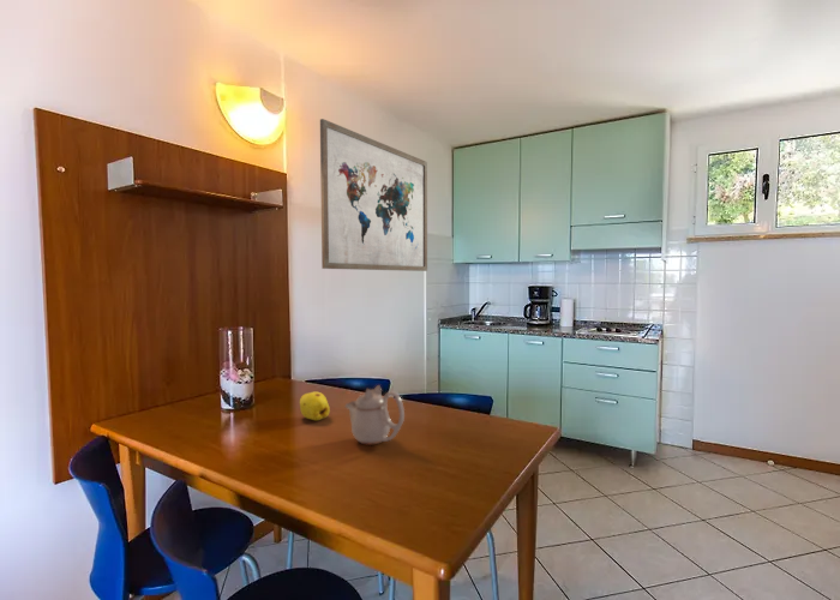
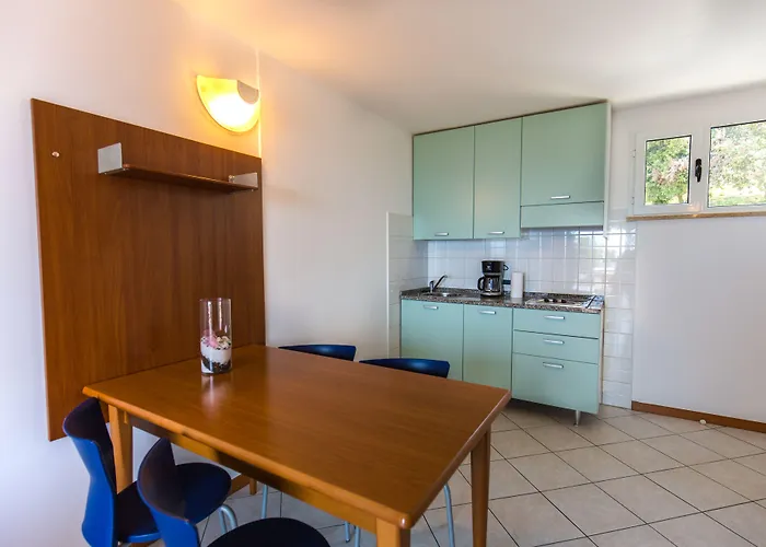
- teapot (373, 413)
- fruit (313, 404)
- wall art (382, 206)
